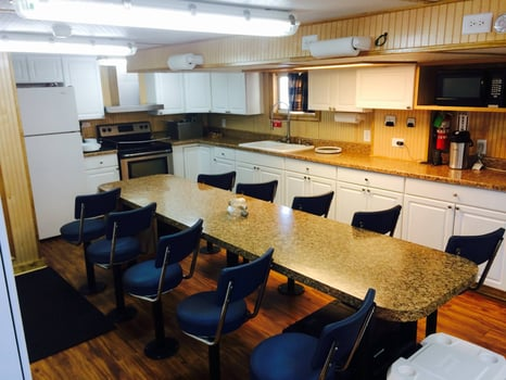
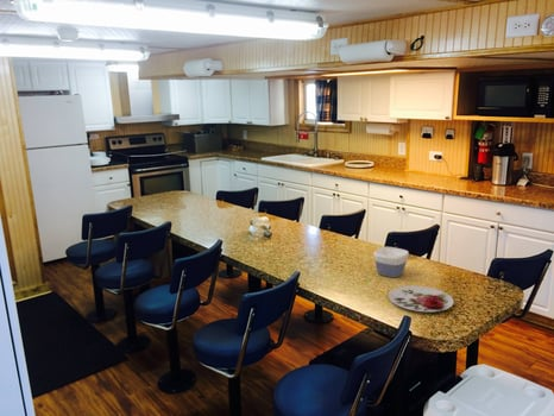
+ bowl (390, 261)
+ plate (420, 297)
